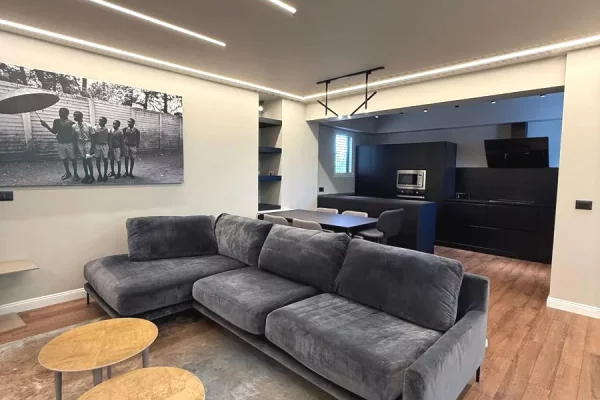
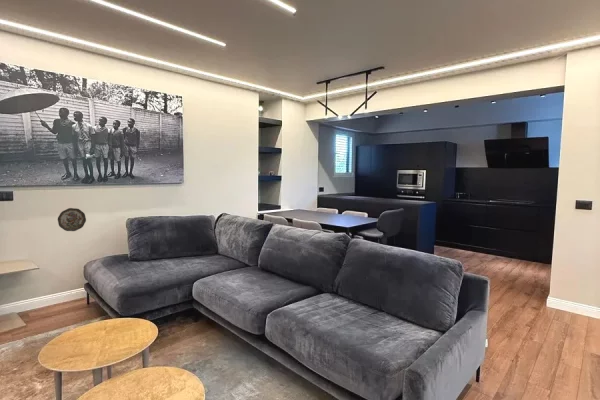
+ decorative plate (71, 219)
